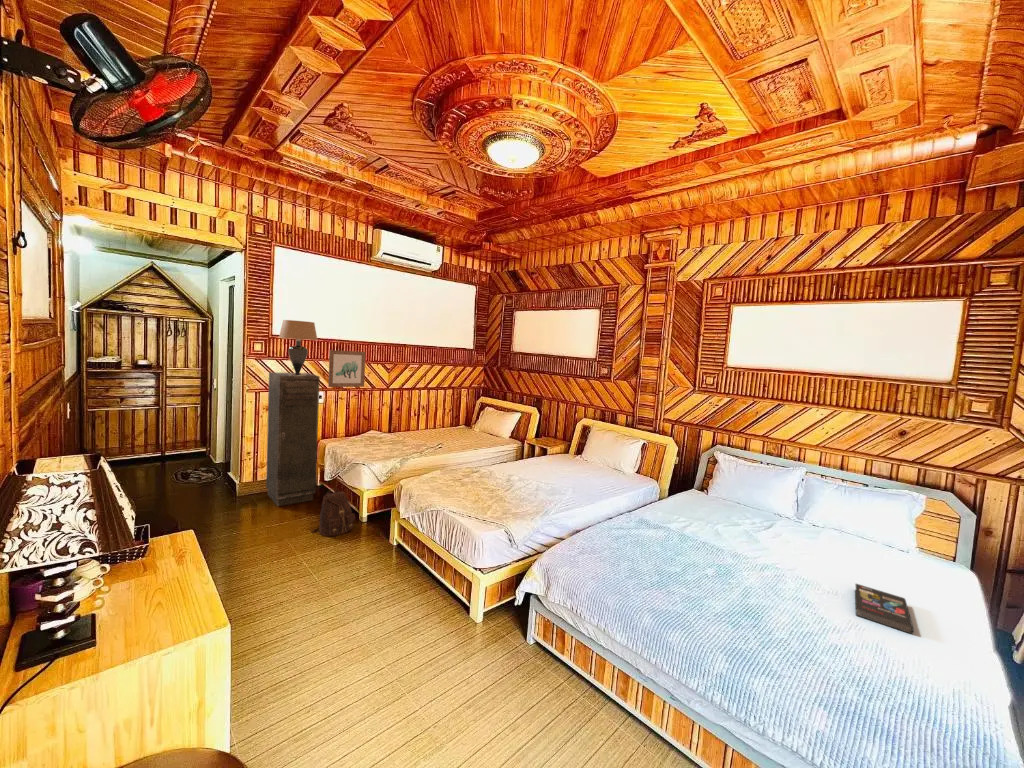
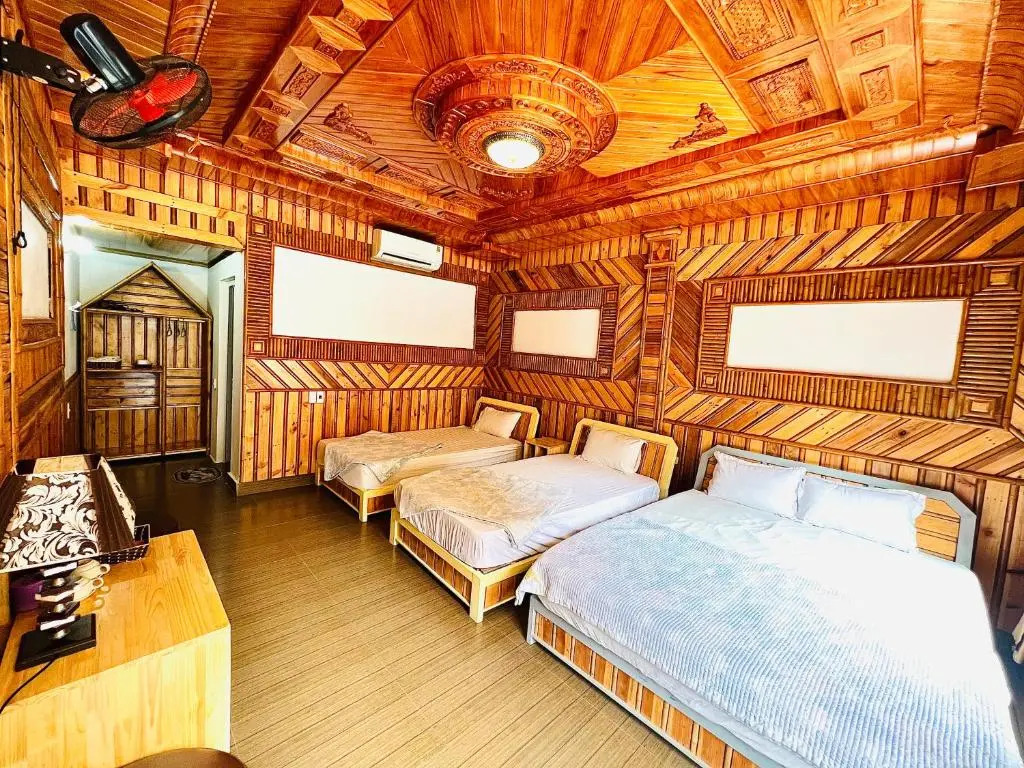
- storage cabinet (292, 436)
- wall art (347, 368)
- table lamp (298, 347)
- book (881, 606)
- backpack (336, 510)
